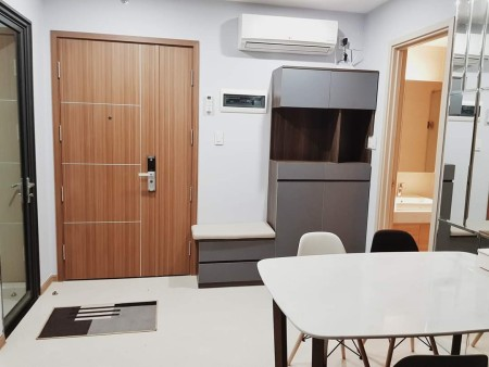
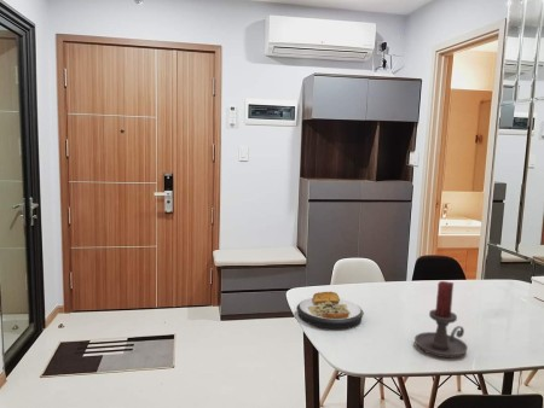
+ plate (329, 309)
+ candle holder (446, 313)
